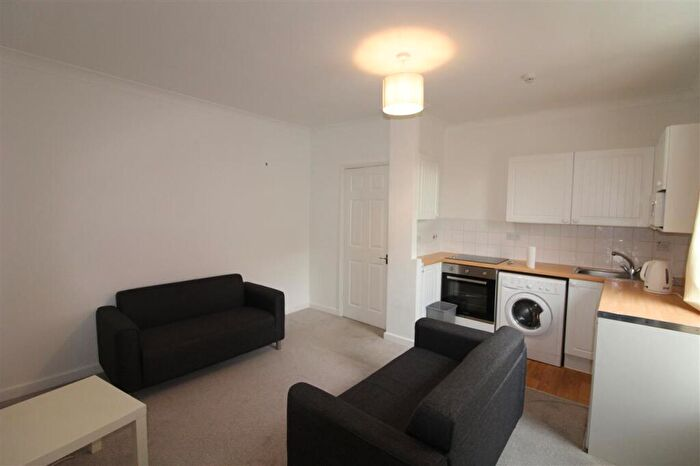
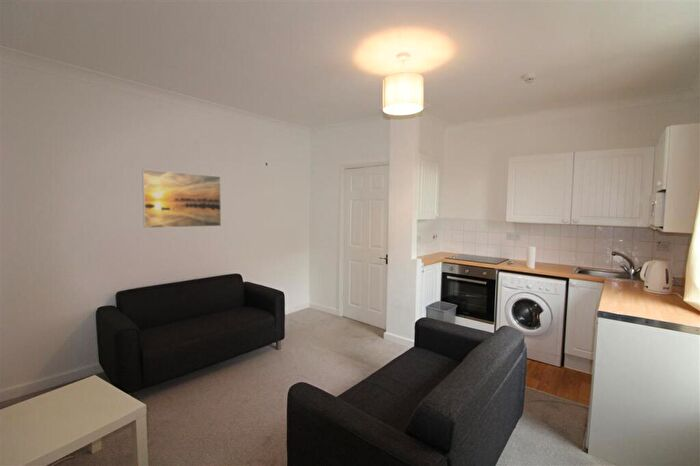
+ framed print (185, 200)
